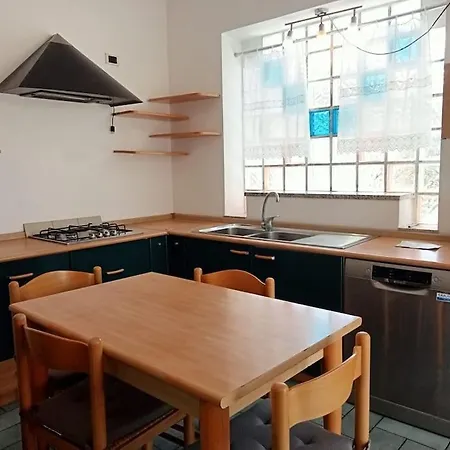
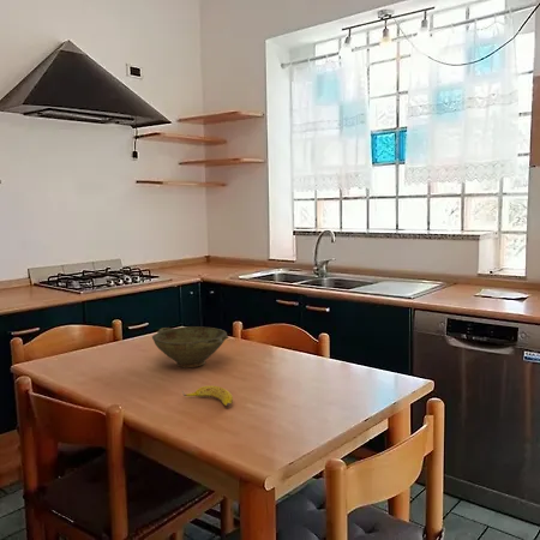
+ bowl (190, 348)
+ banana (210, 395)
